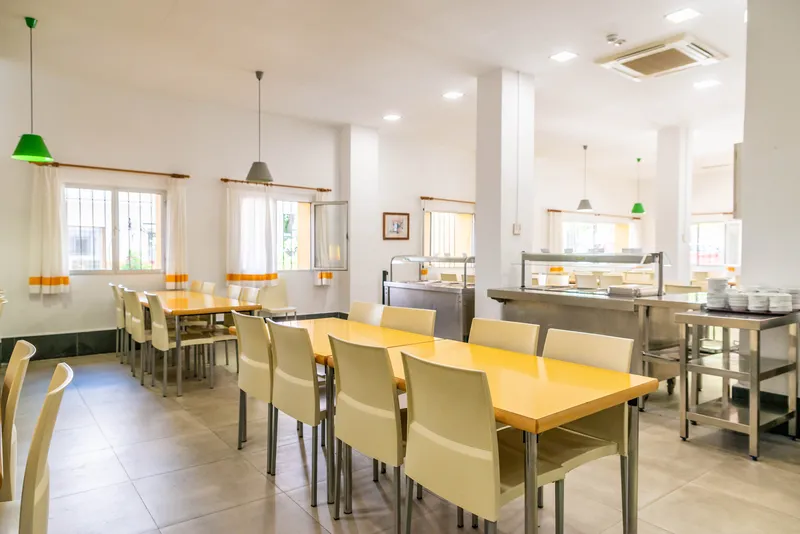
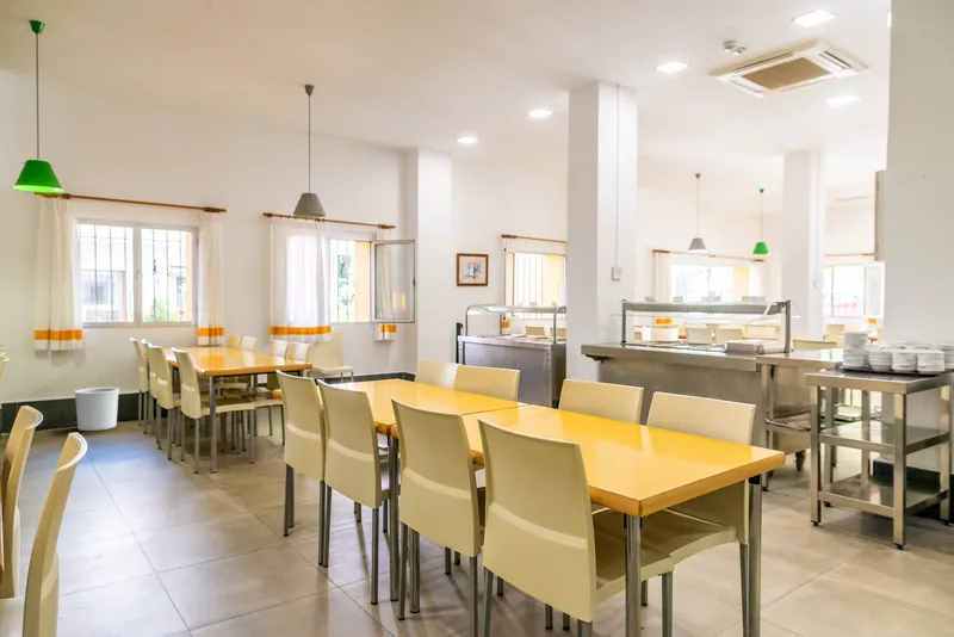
+ waste bin (97, 408)
